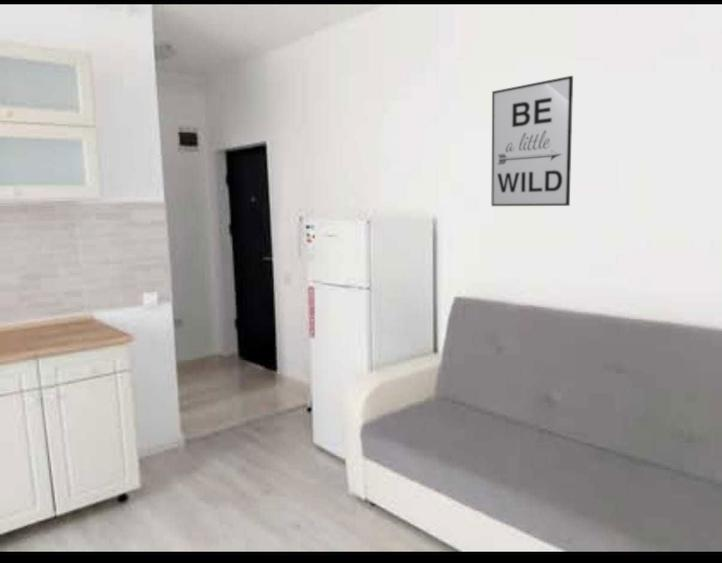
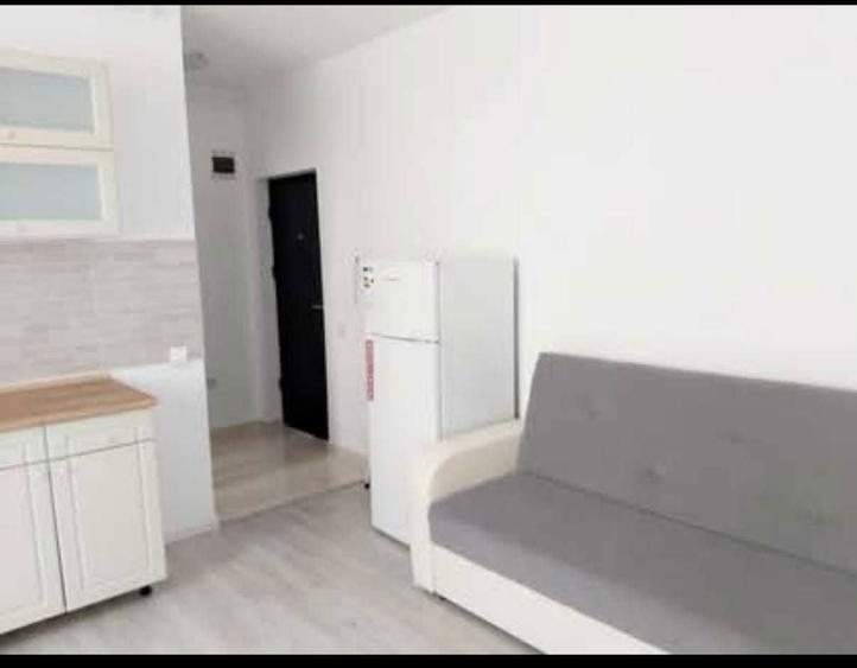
- wall art (529, 146)
